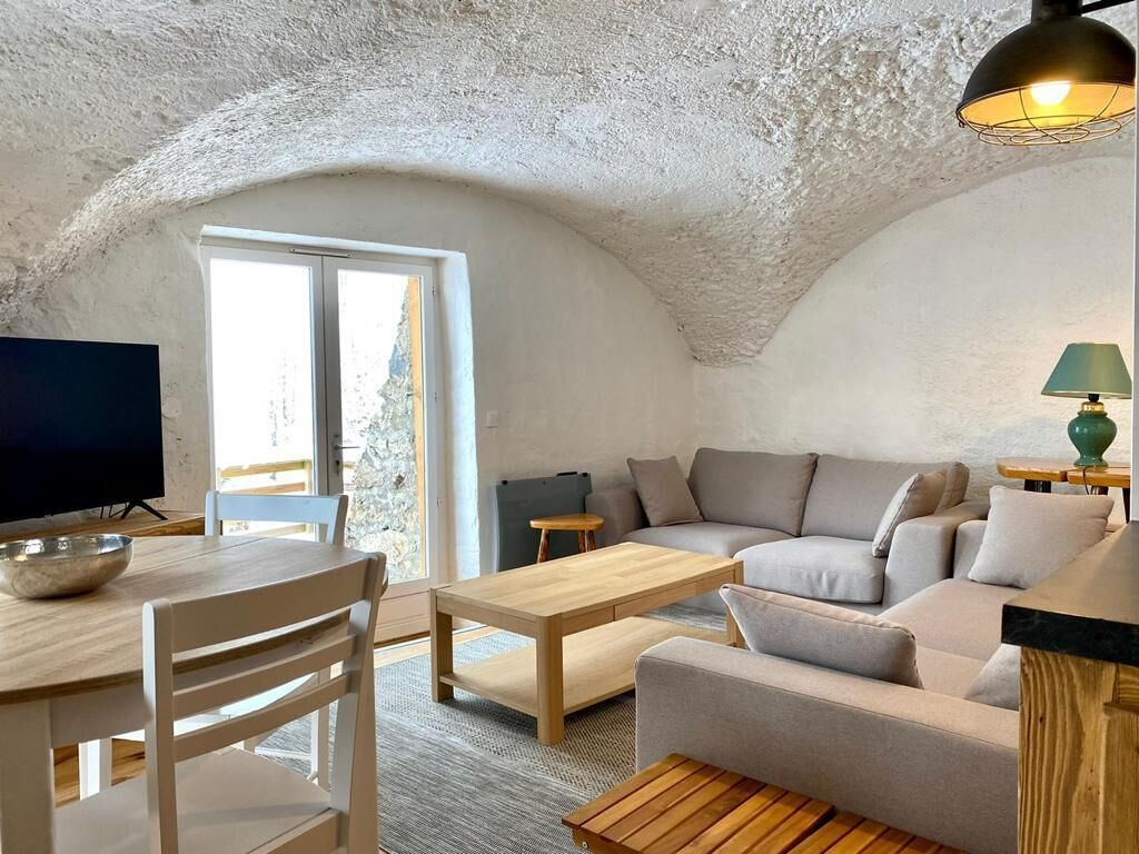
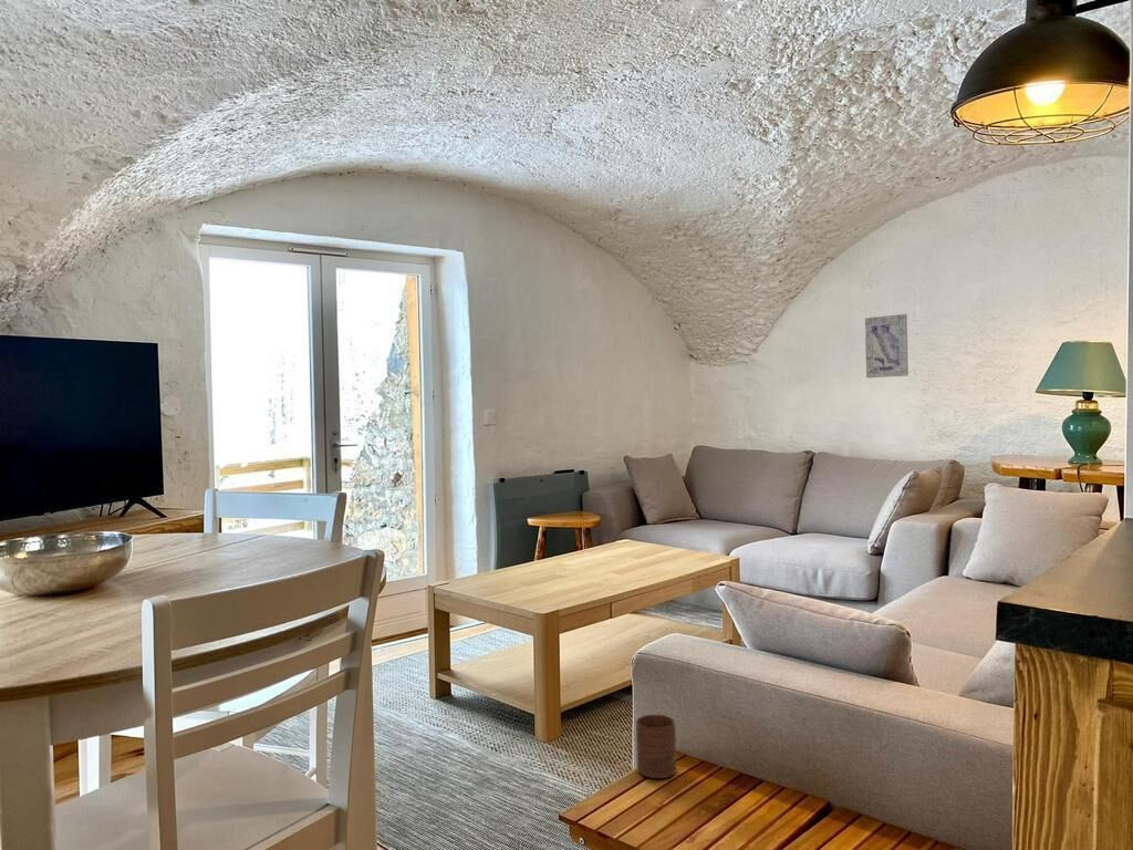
+ wall art (886, 346)
+ cup (655, 744)
